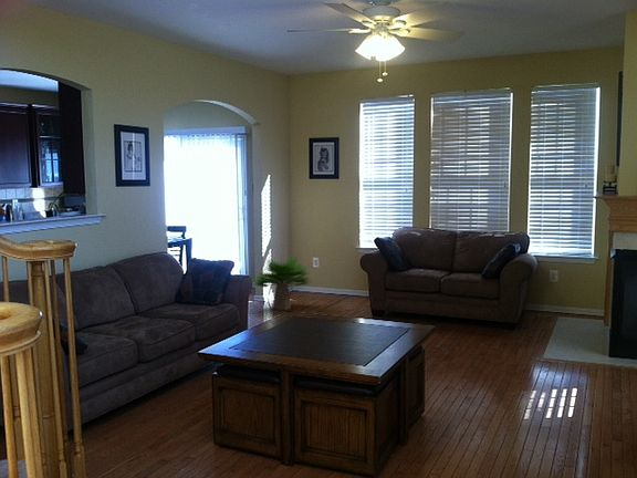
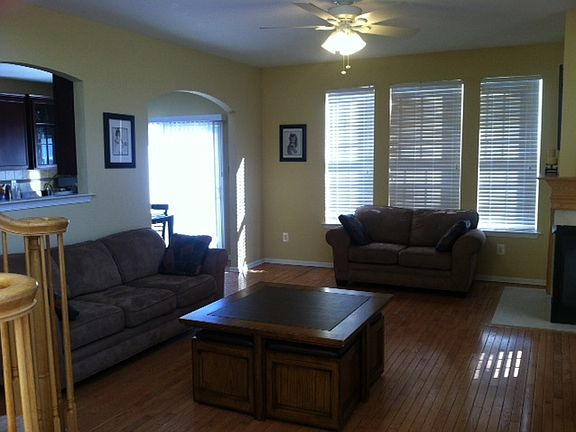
- potted plant (281, 281)
